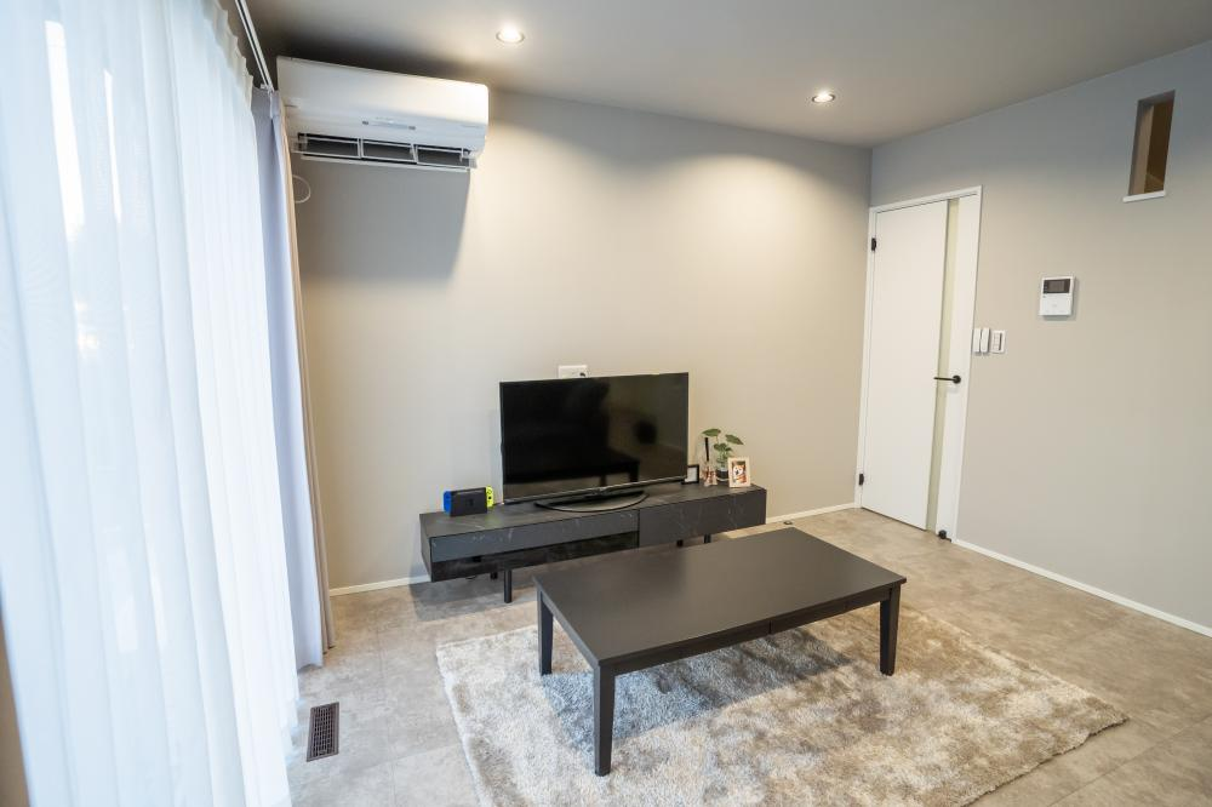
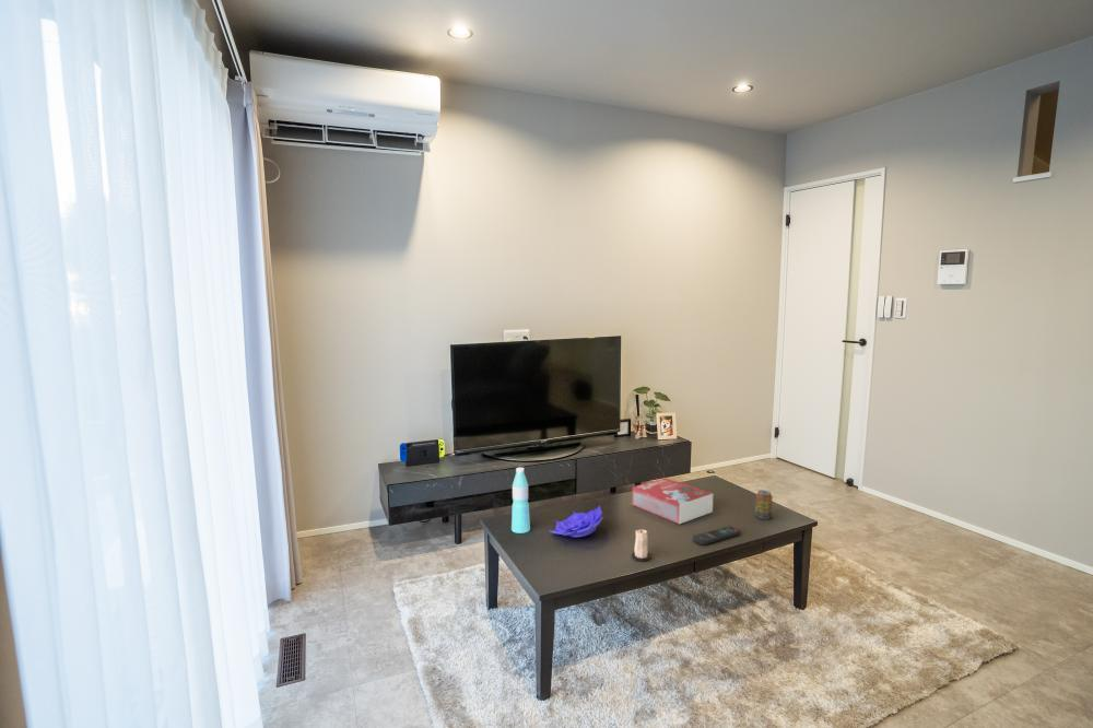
+ remote control (716, 535)
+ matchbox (671, 498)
+ candle (640, 542)
+ beverage can (763, 504)
+ water bottle (520, 498)
+ decorative bowl (578, 520)
